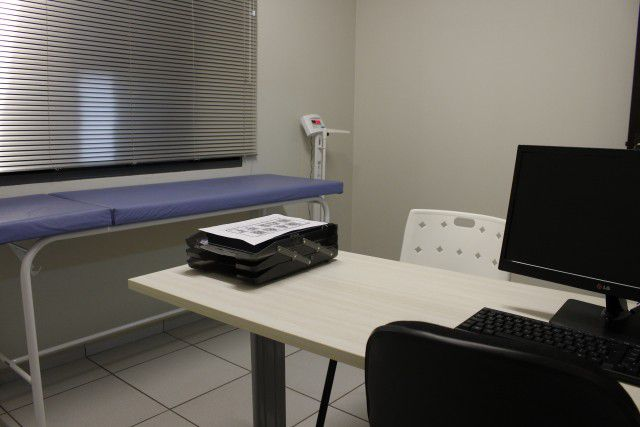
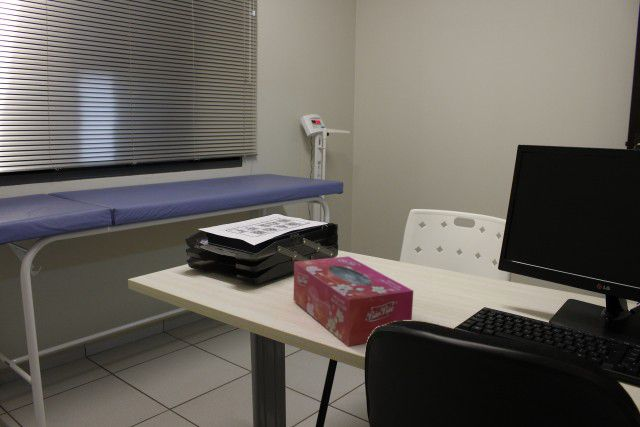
+ tissue box (348, 295)
